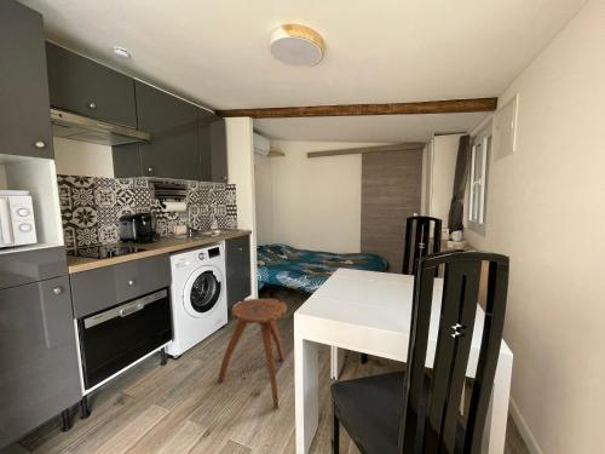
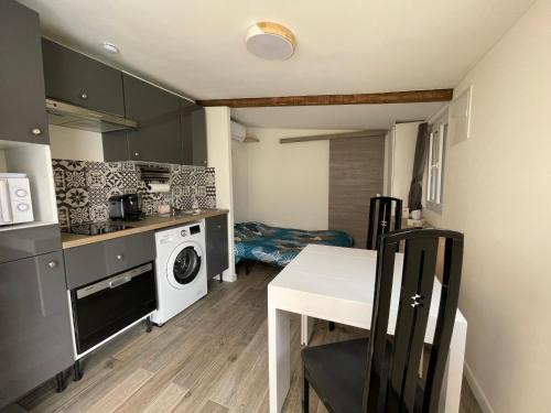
- stool (264, 346)
